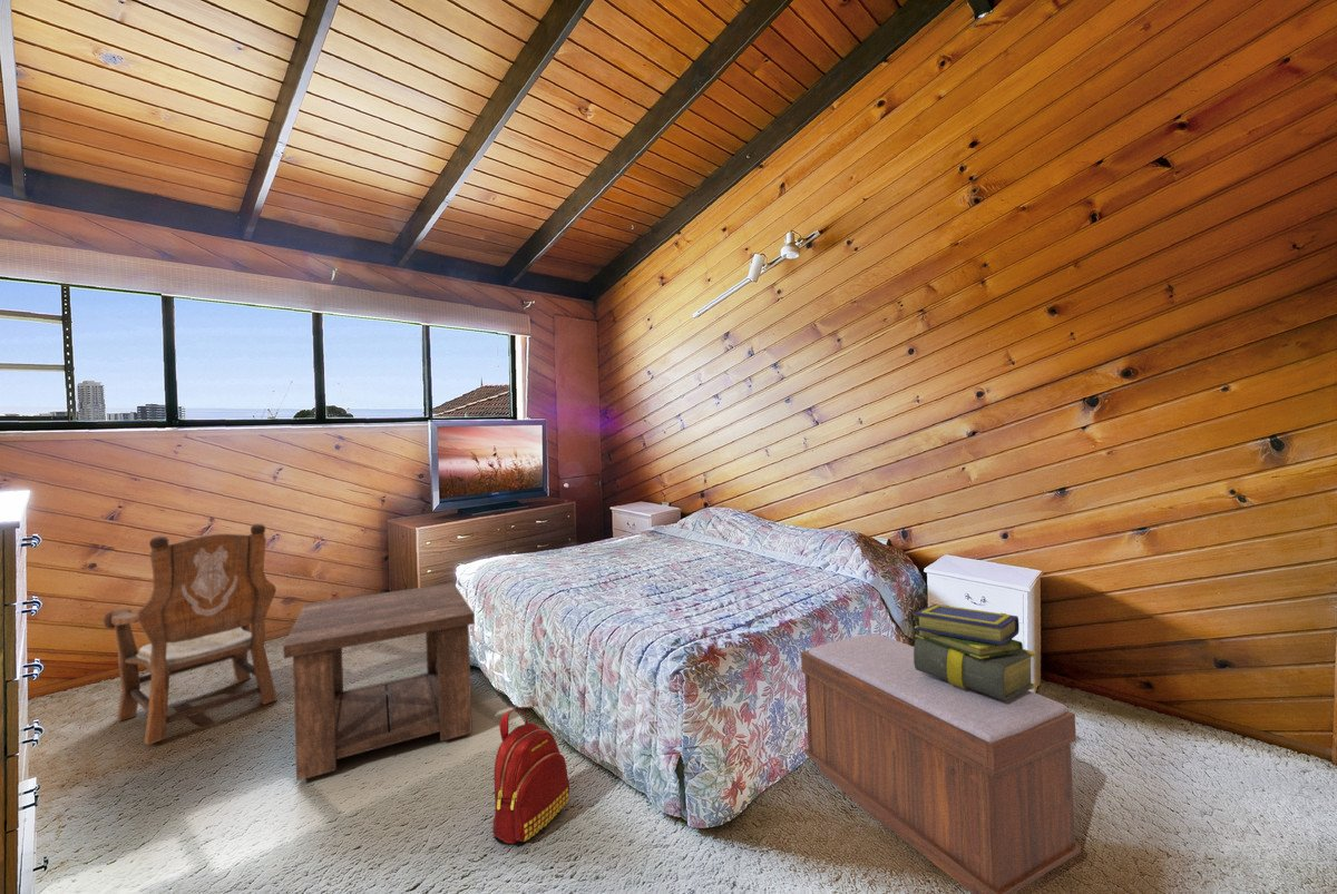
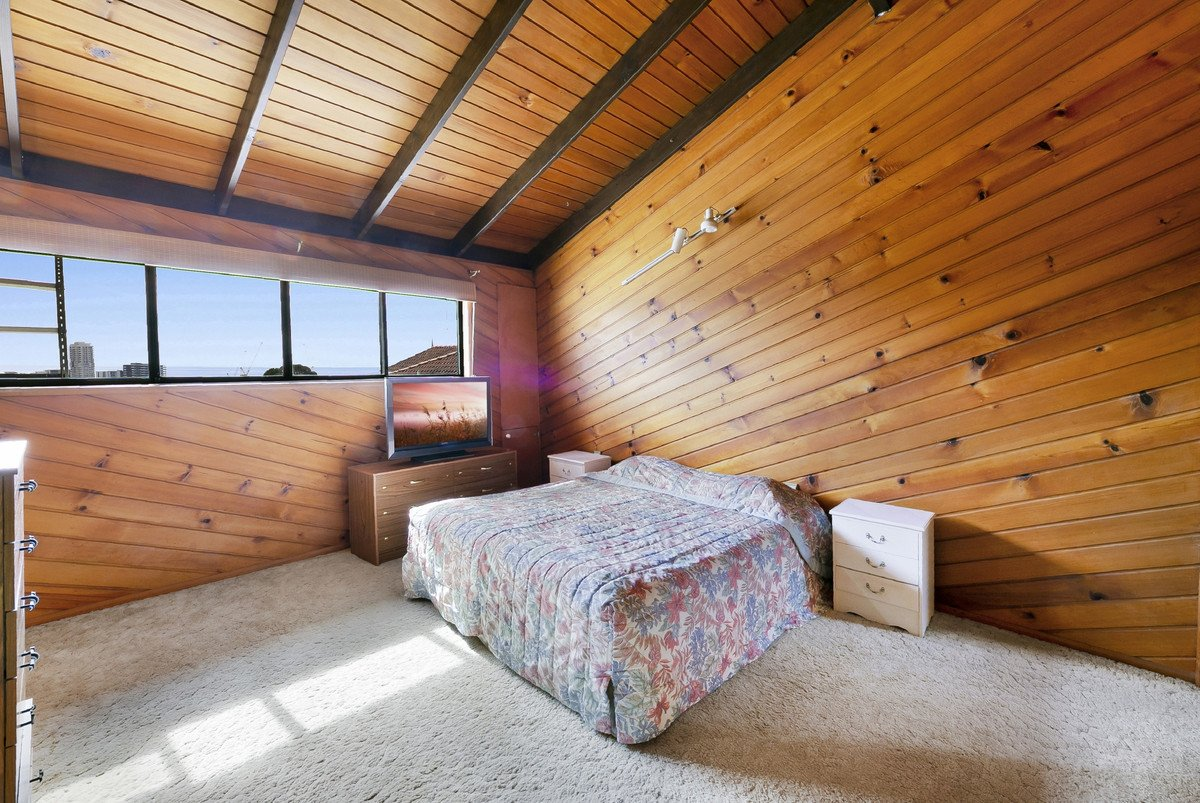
- armchair (199, 617)
- backpack (527, 767)
- bench (920, 739)
- stack of books (966, 648)
- side table (391, 680)
